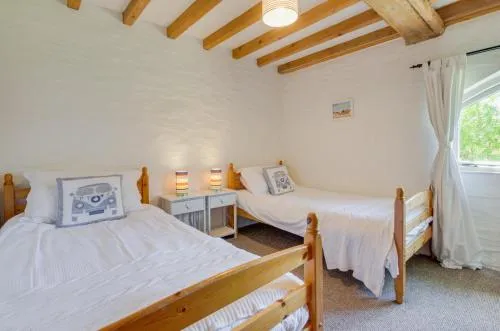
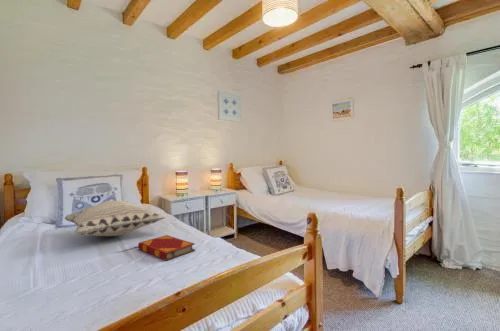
+ decorative pillow (114, 217)
+ wall art (230, 106)
+ hardback book (166, 246)
